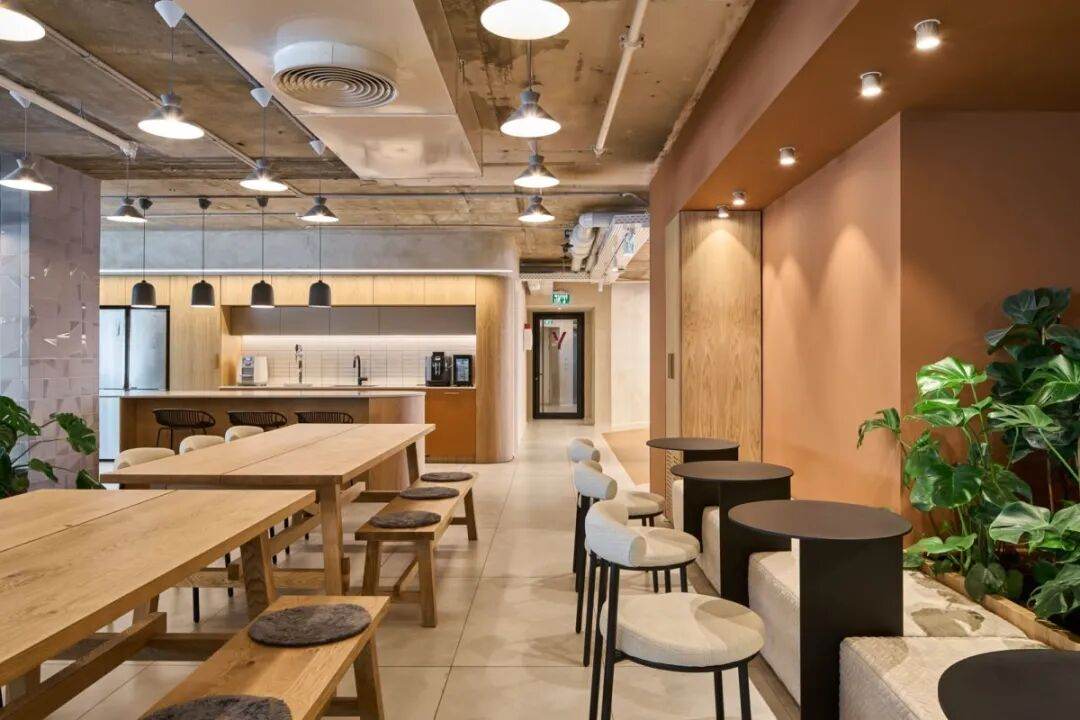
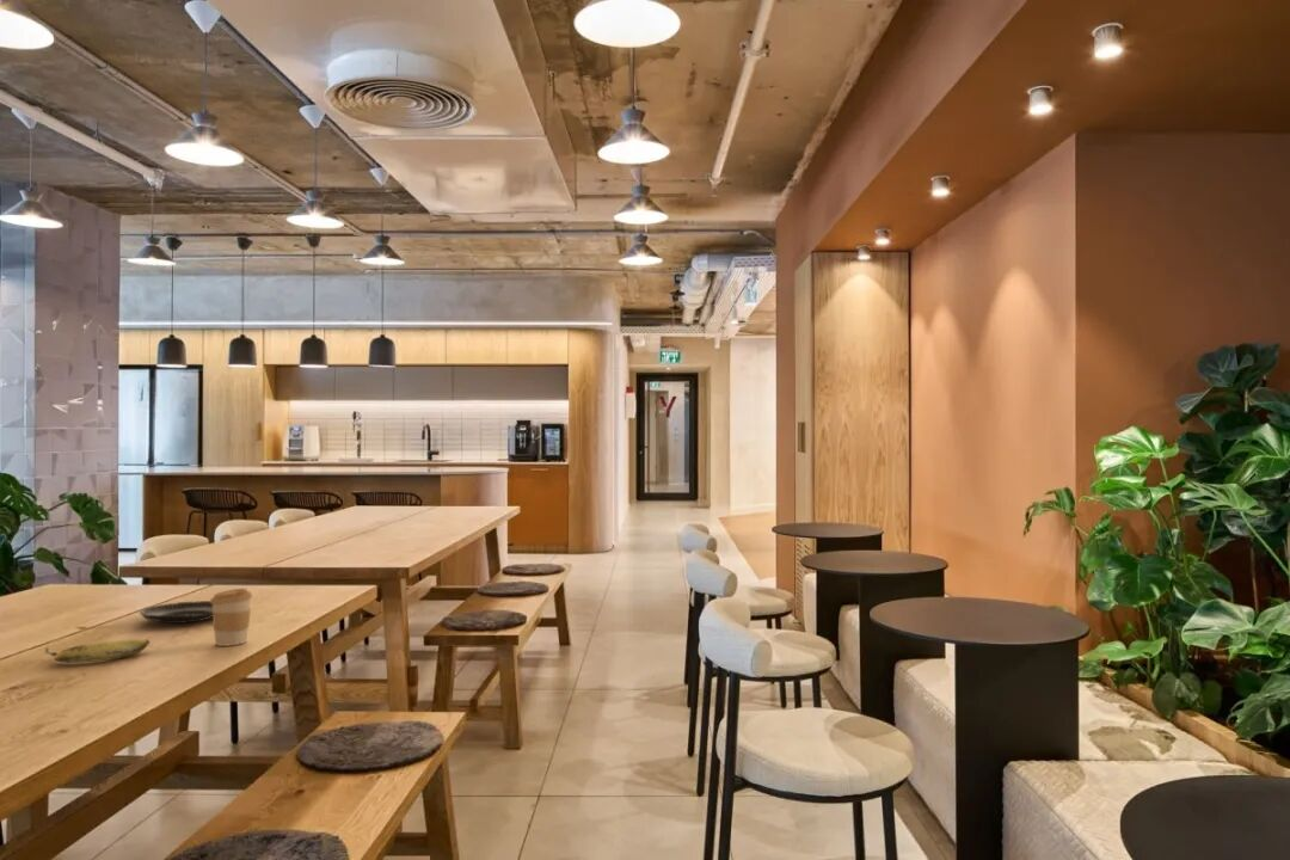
+ fruit (93, 650)
+ coffee cup (231, 615)
+ tart tin (185, 613)
